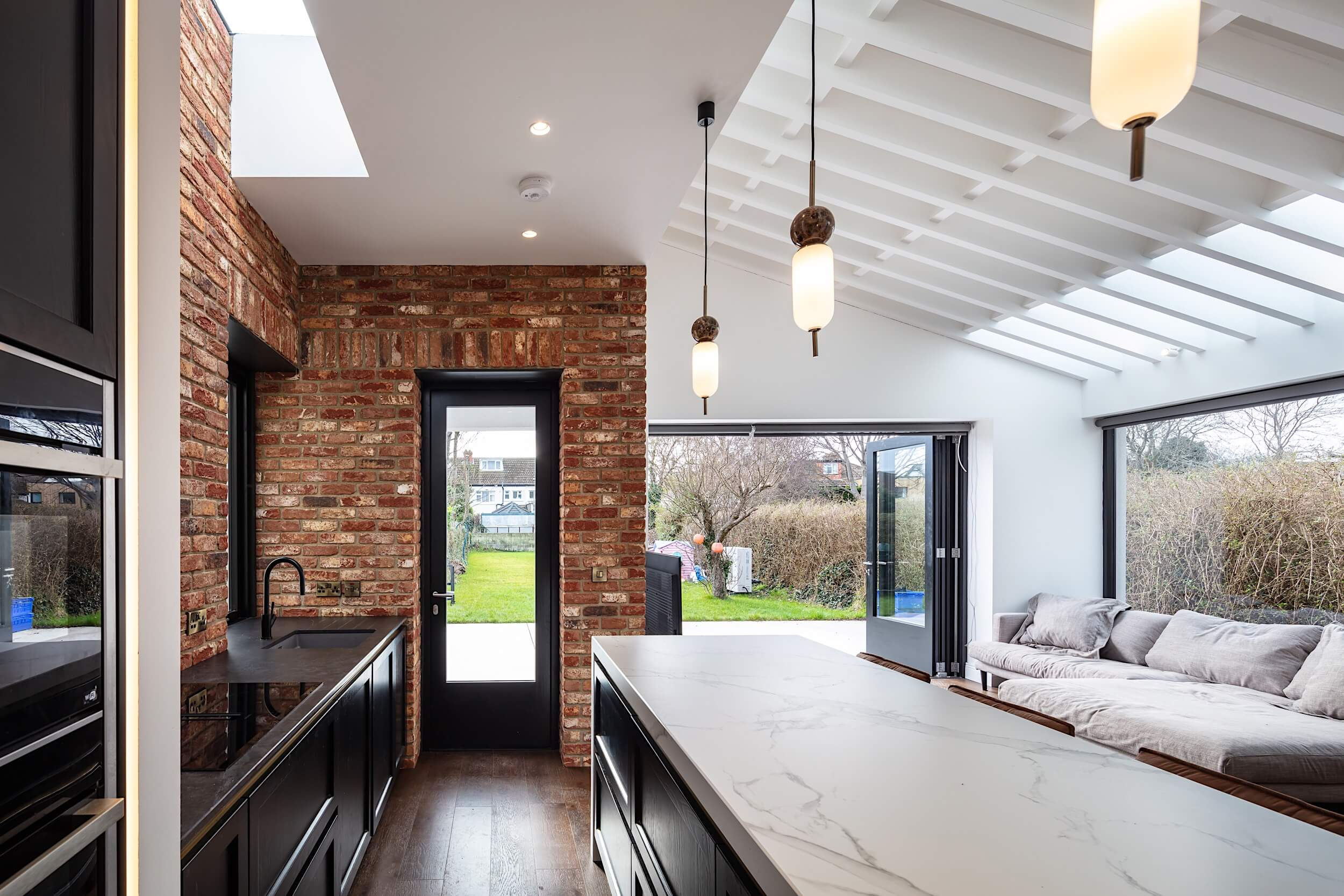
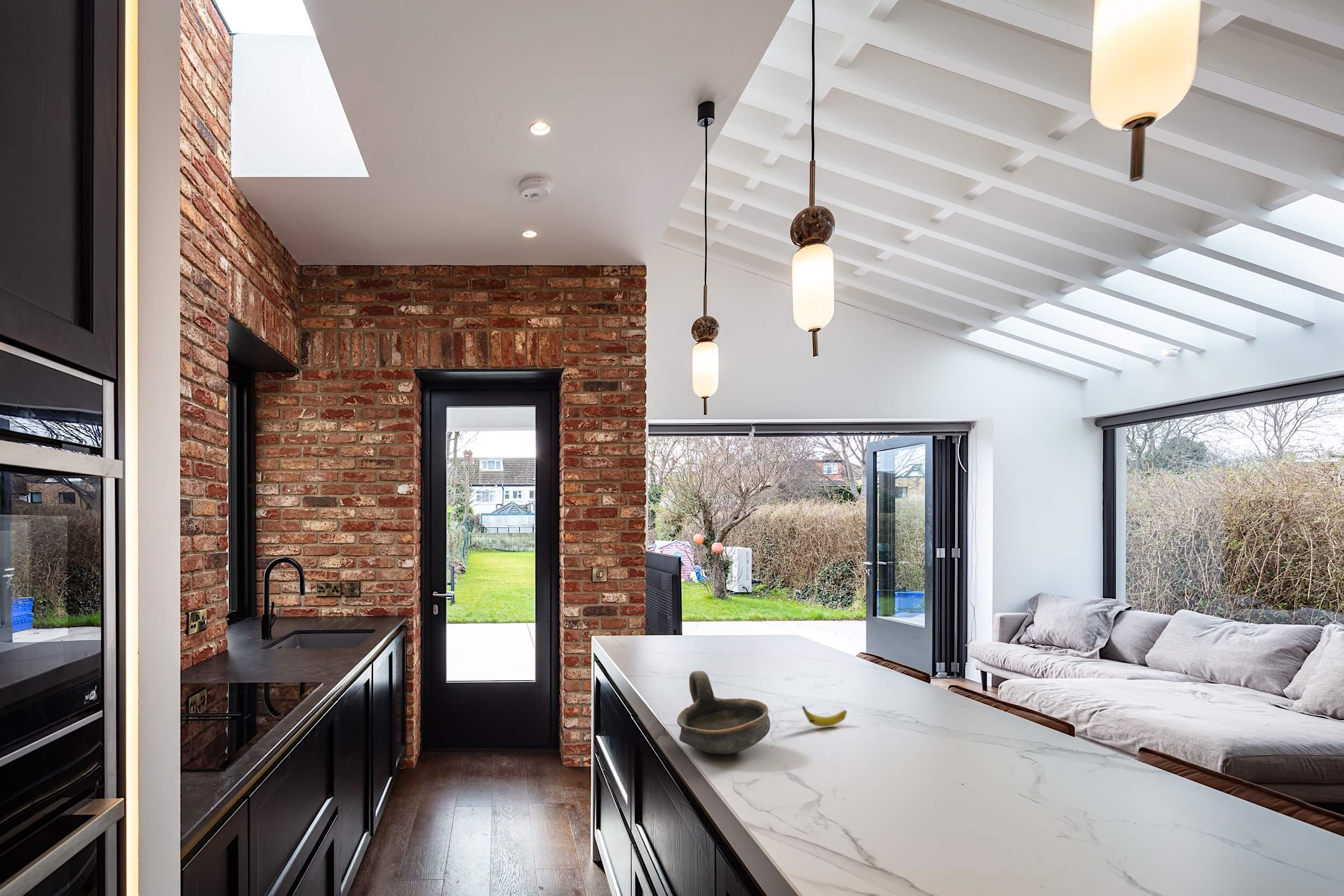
+ banana (824, 716)
+ oil lamp (720, 713)
